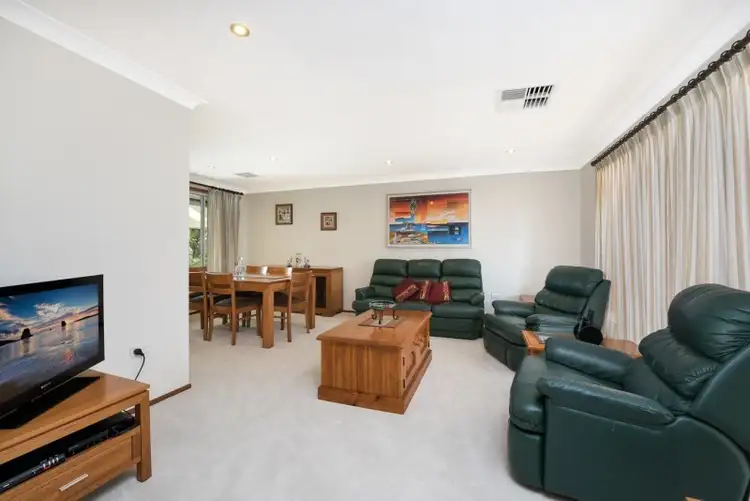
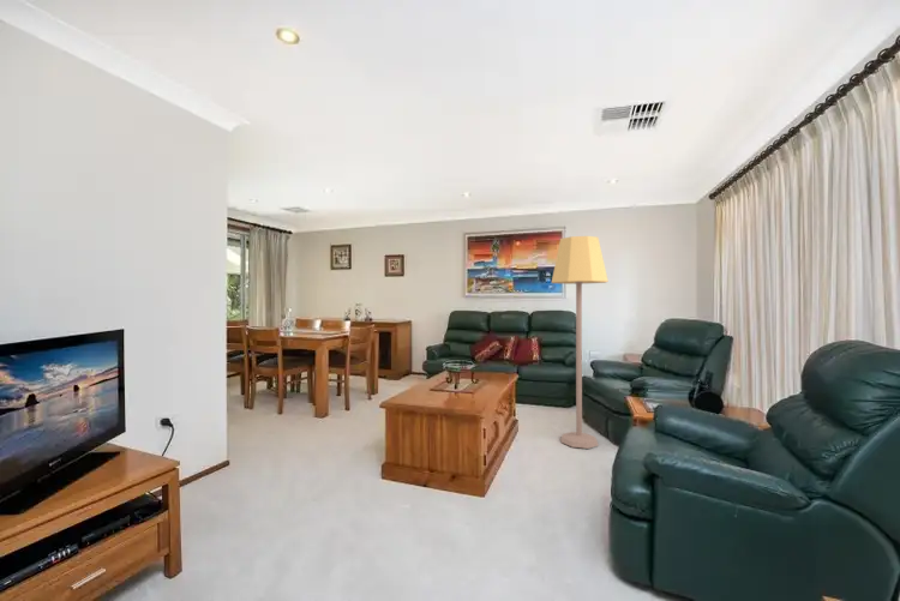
+ lamp (578, 339)
